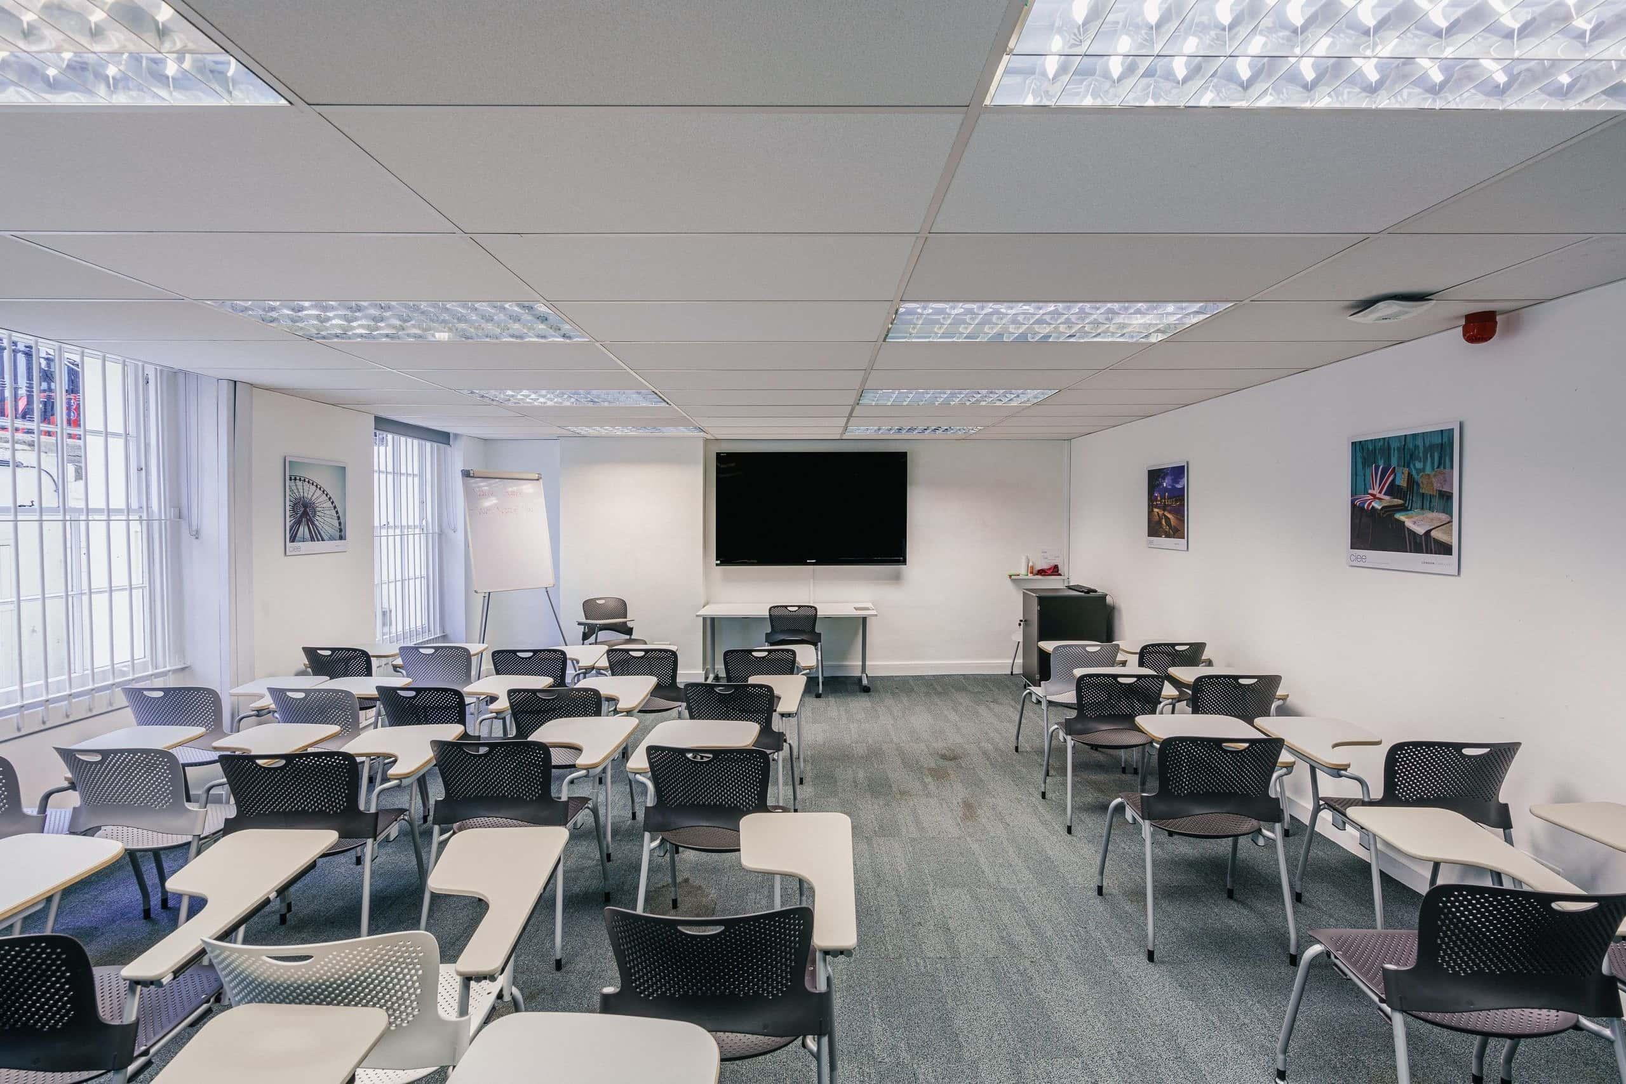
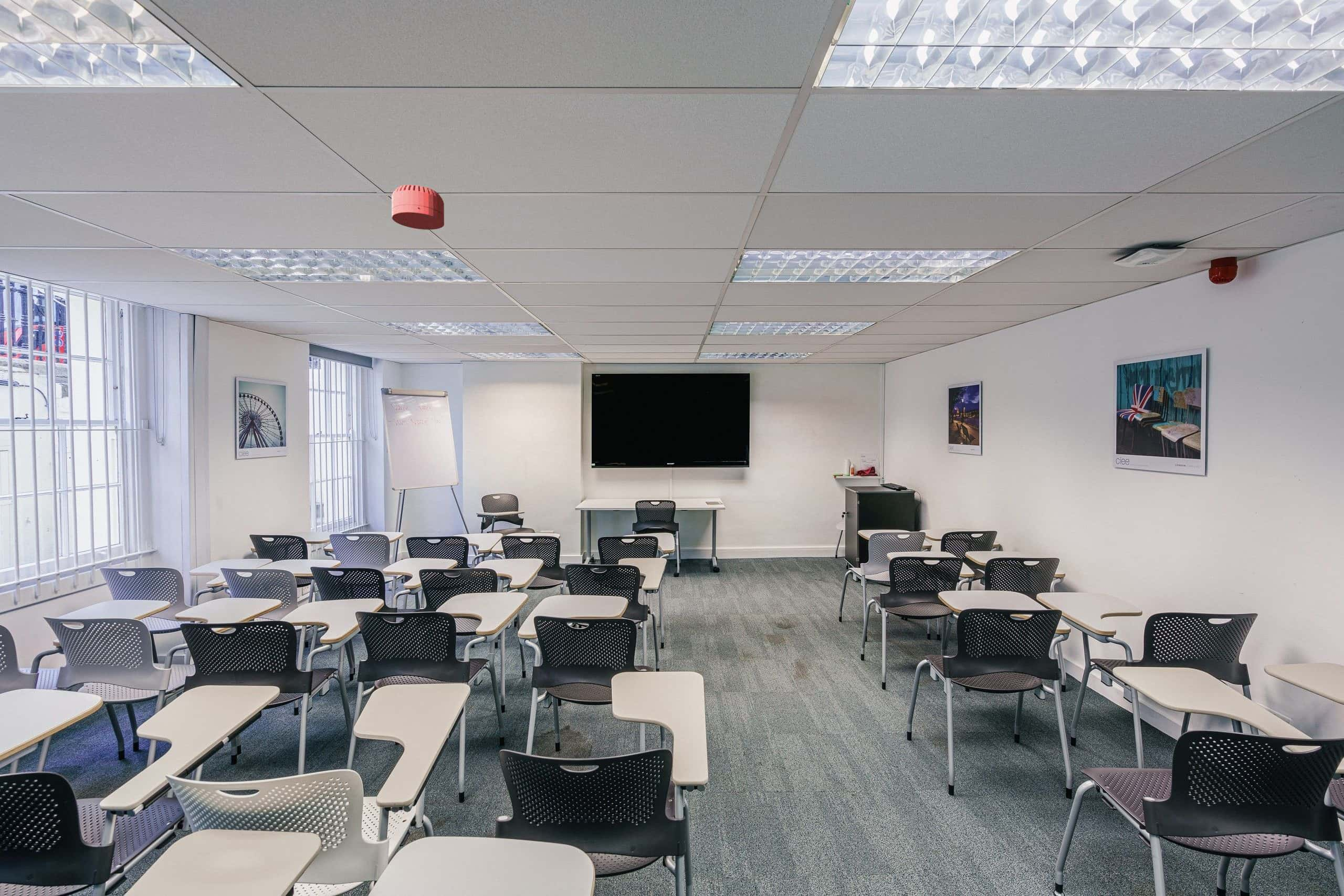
+ smoke detector (418, 207)
